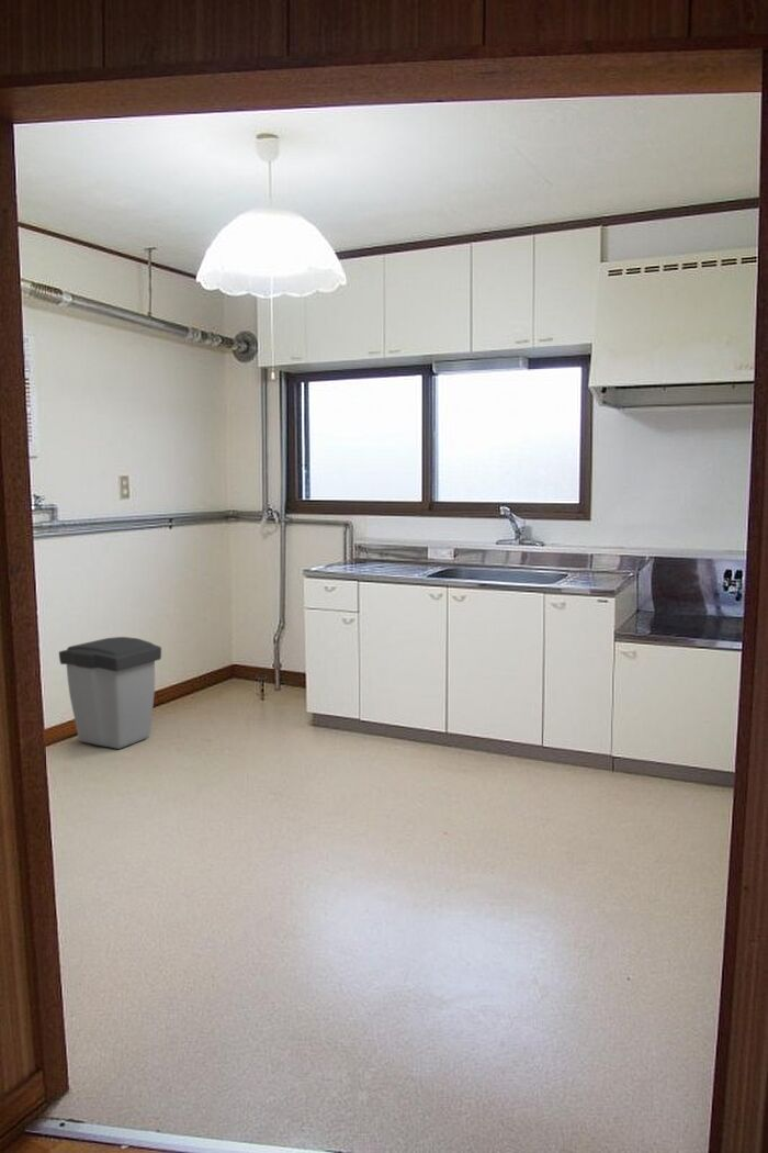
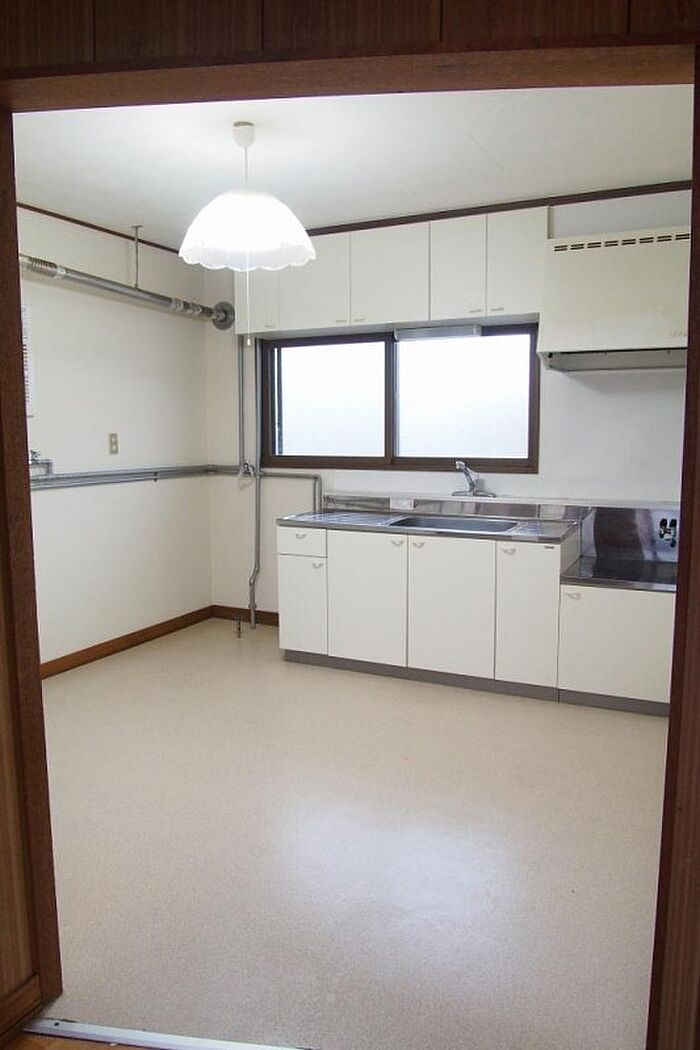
- trash can (111, 691)
